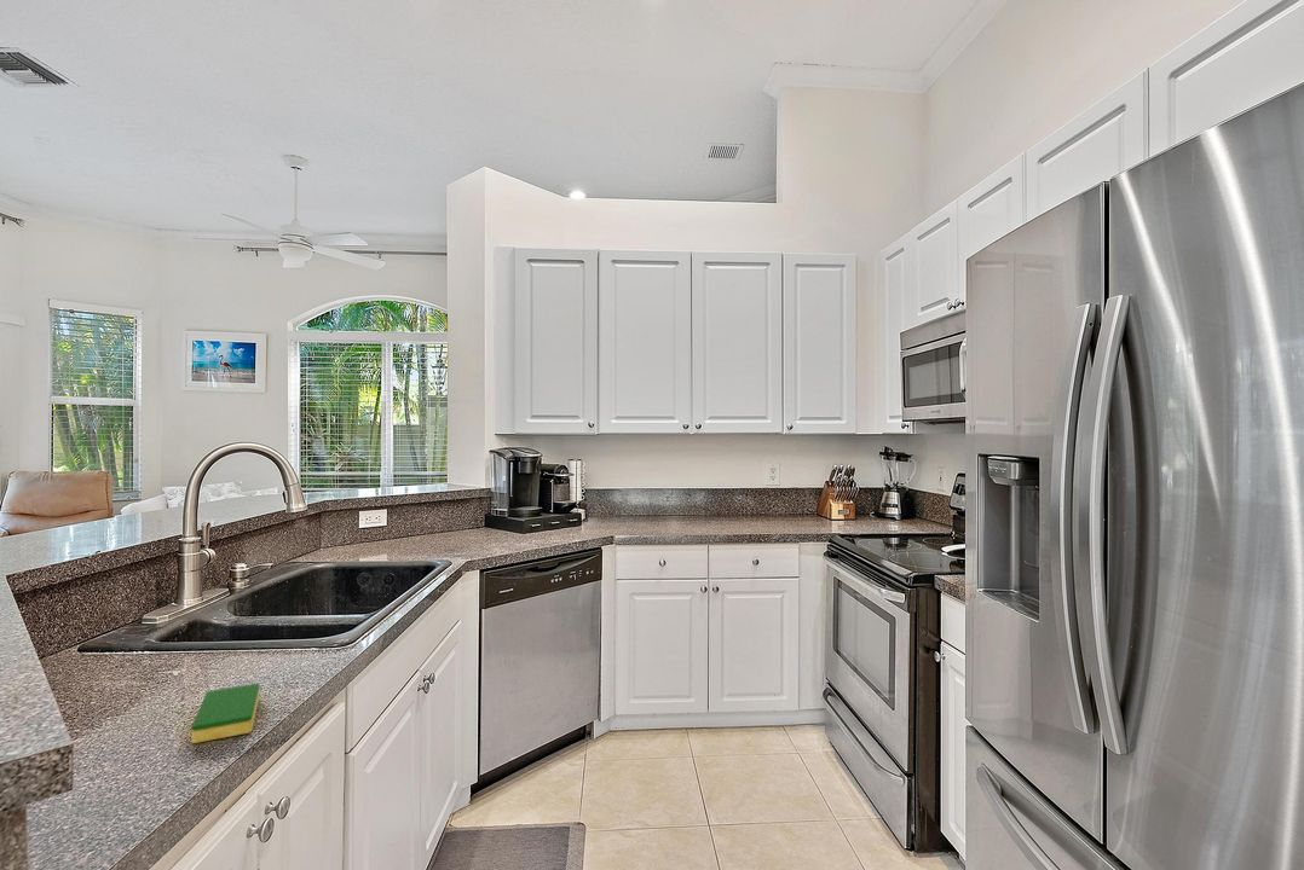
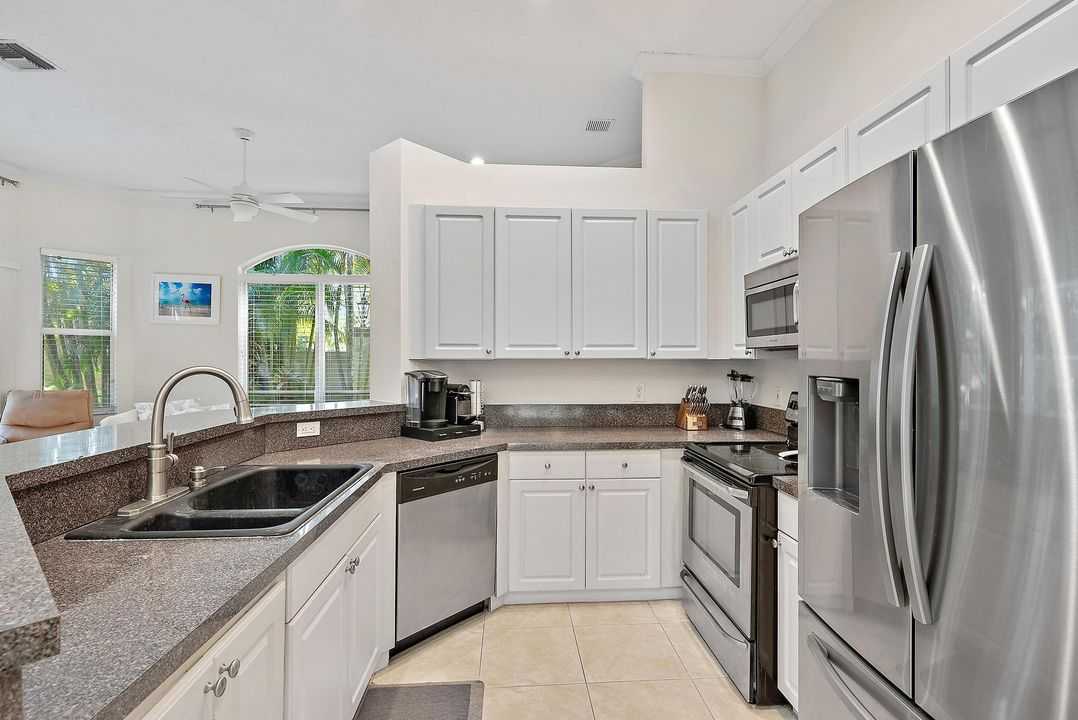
- dish sponge (227, 710)
